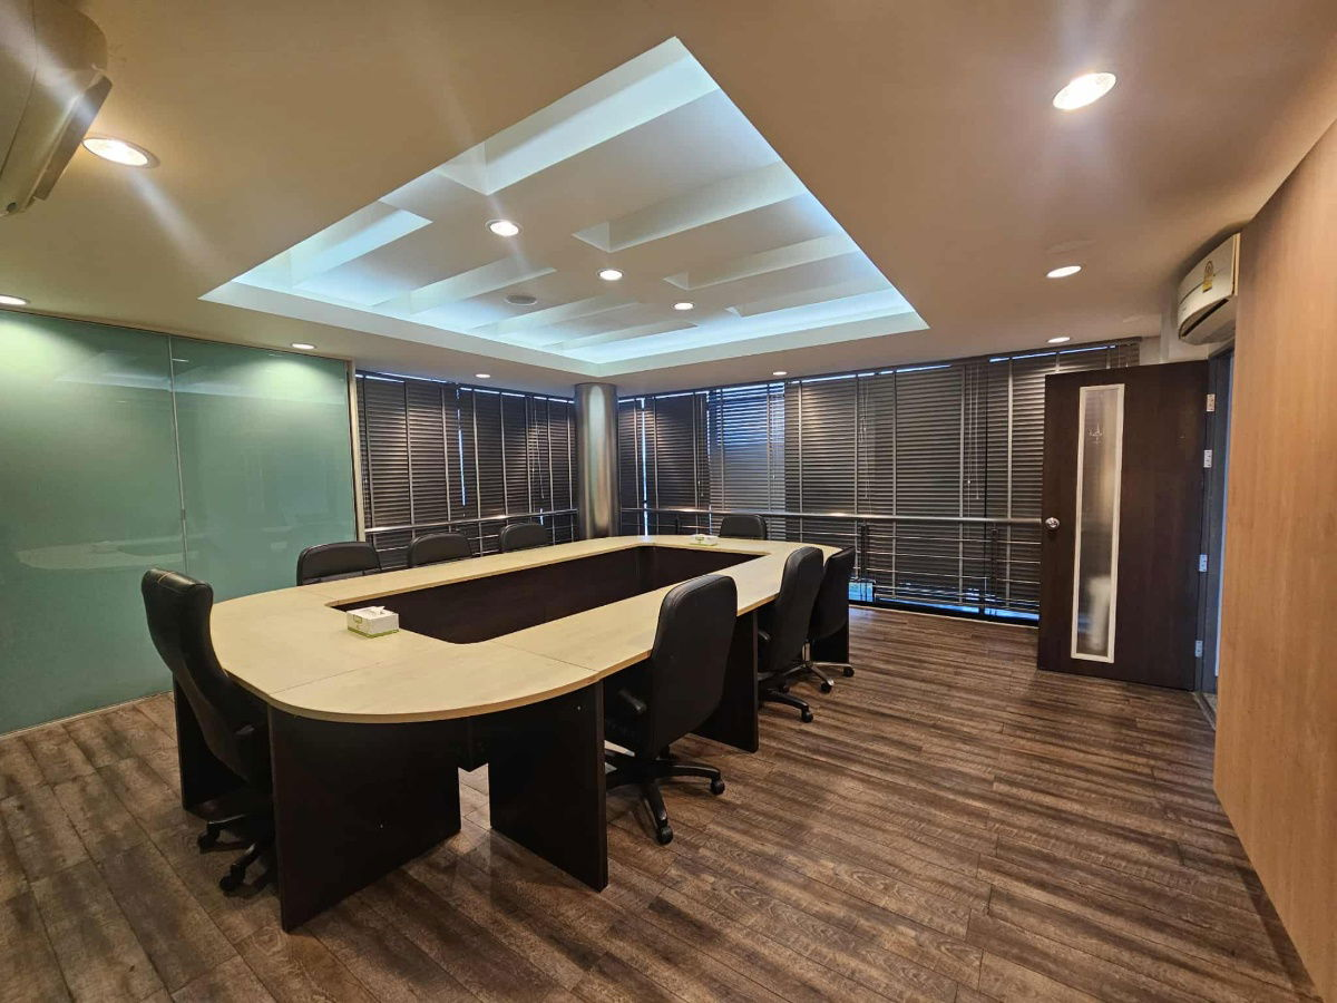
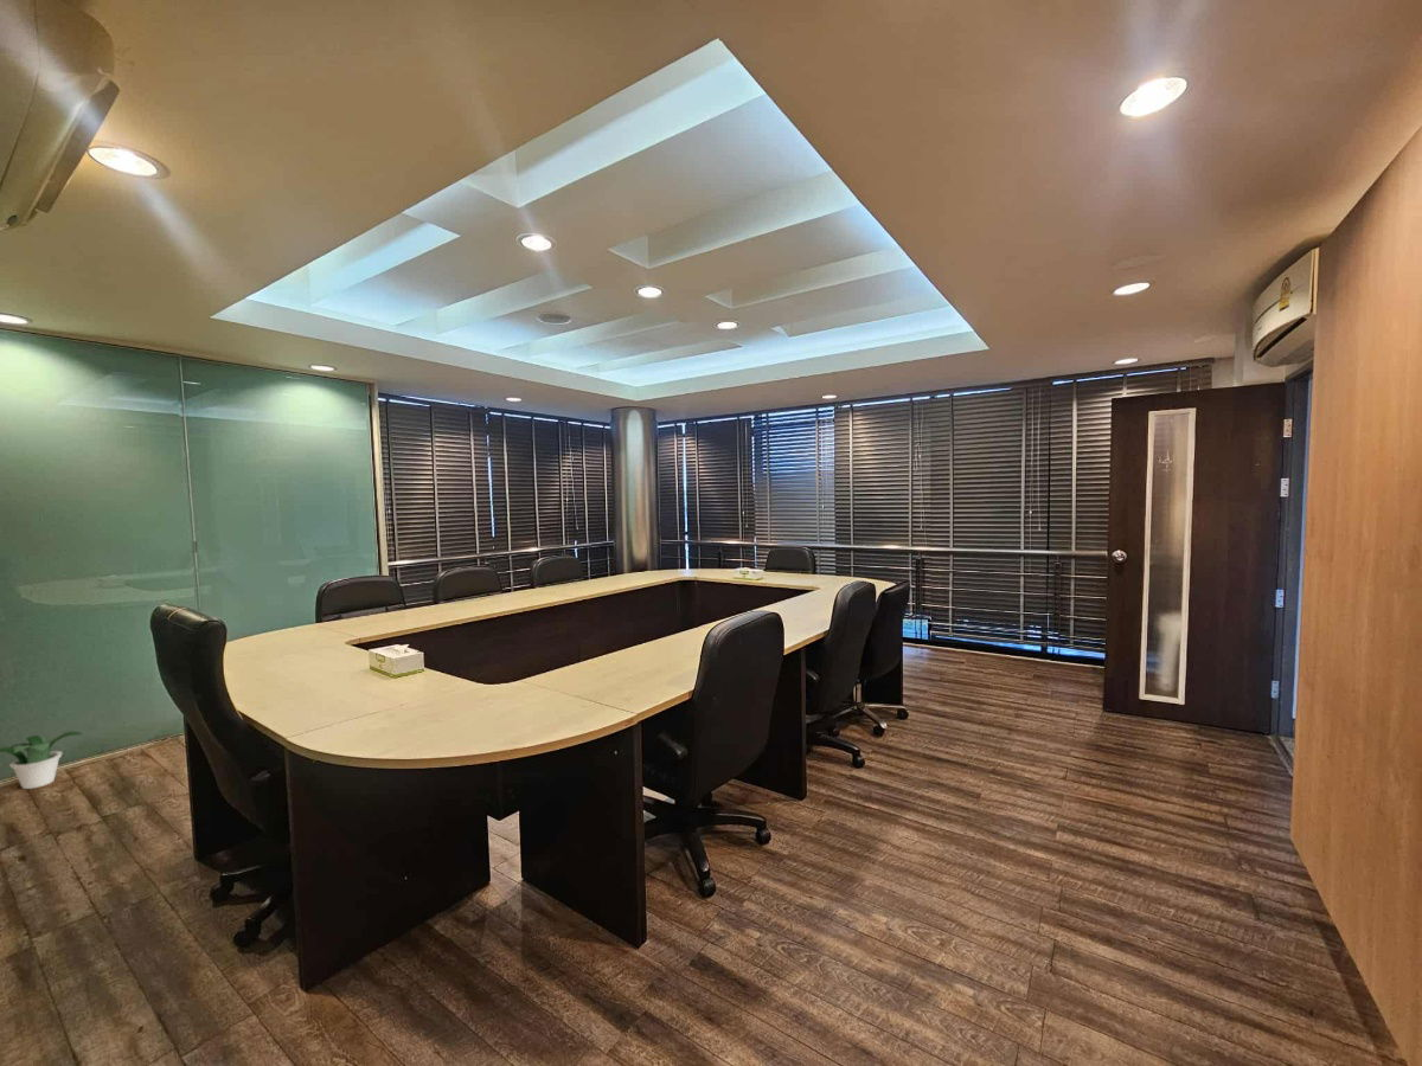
+ potted plant (39, 760)
